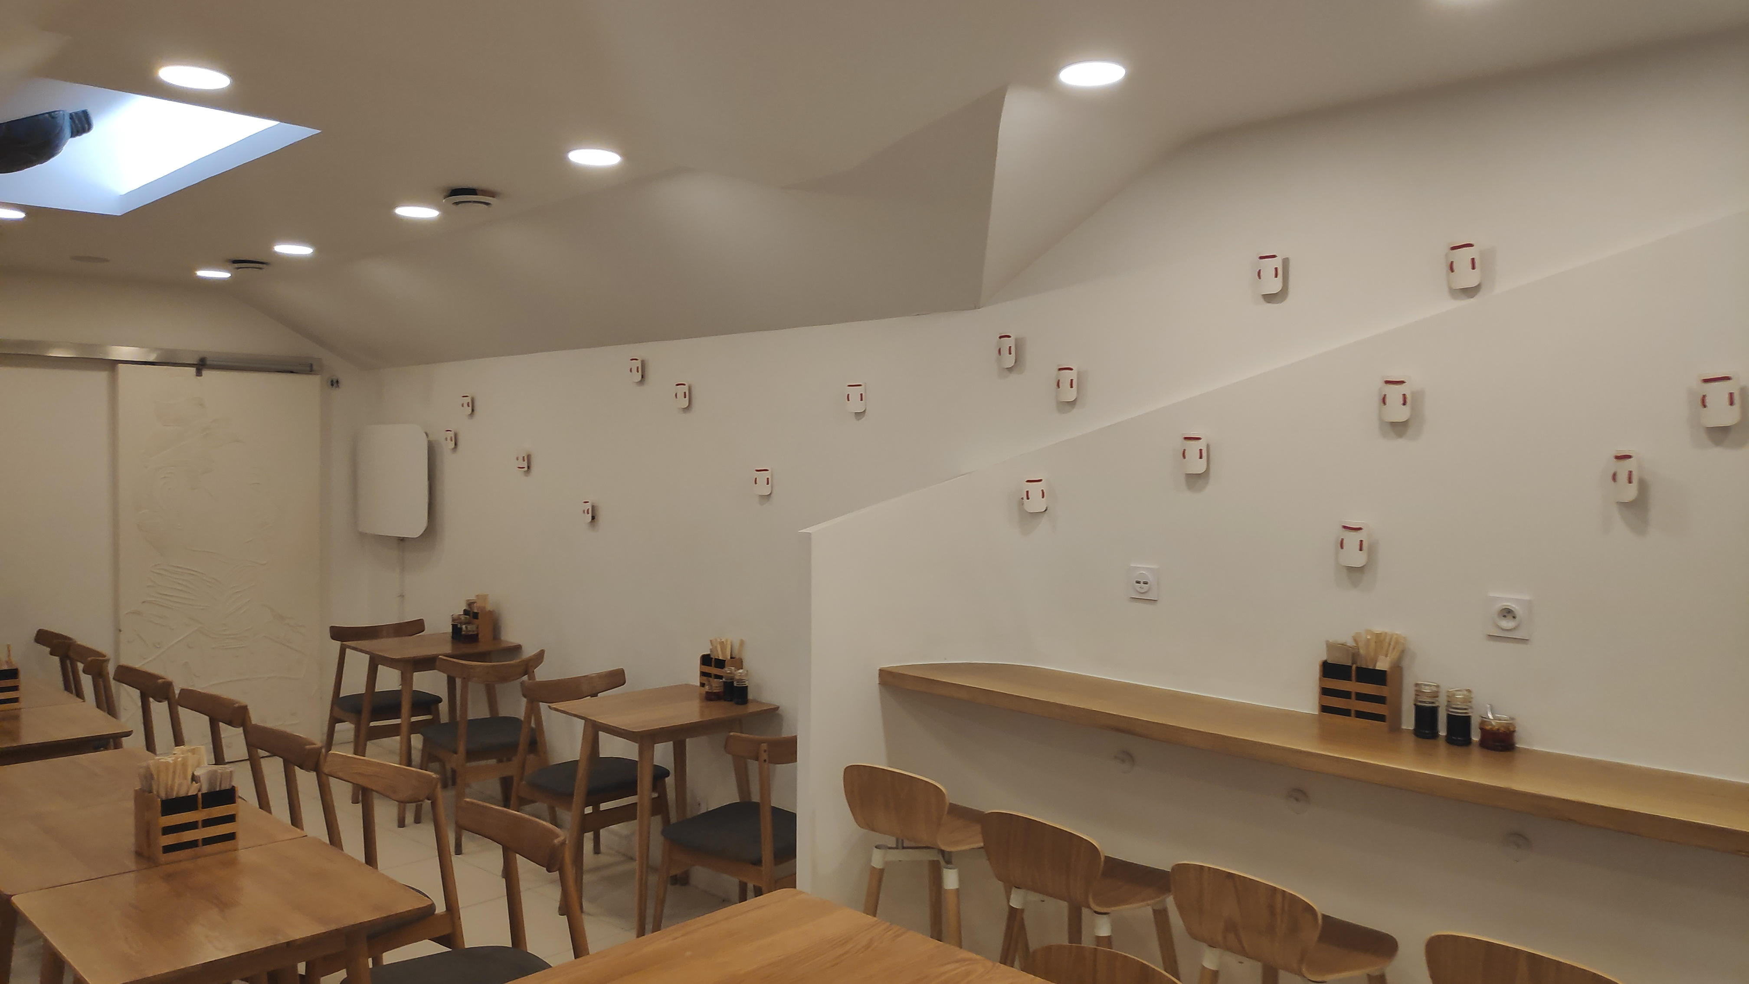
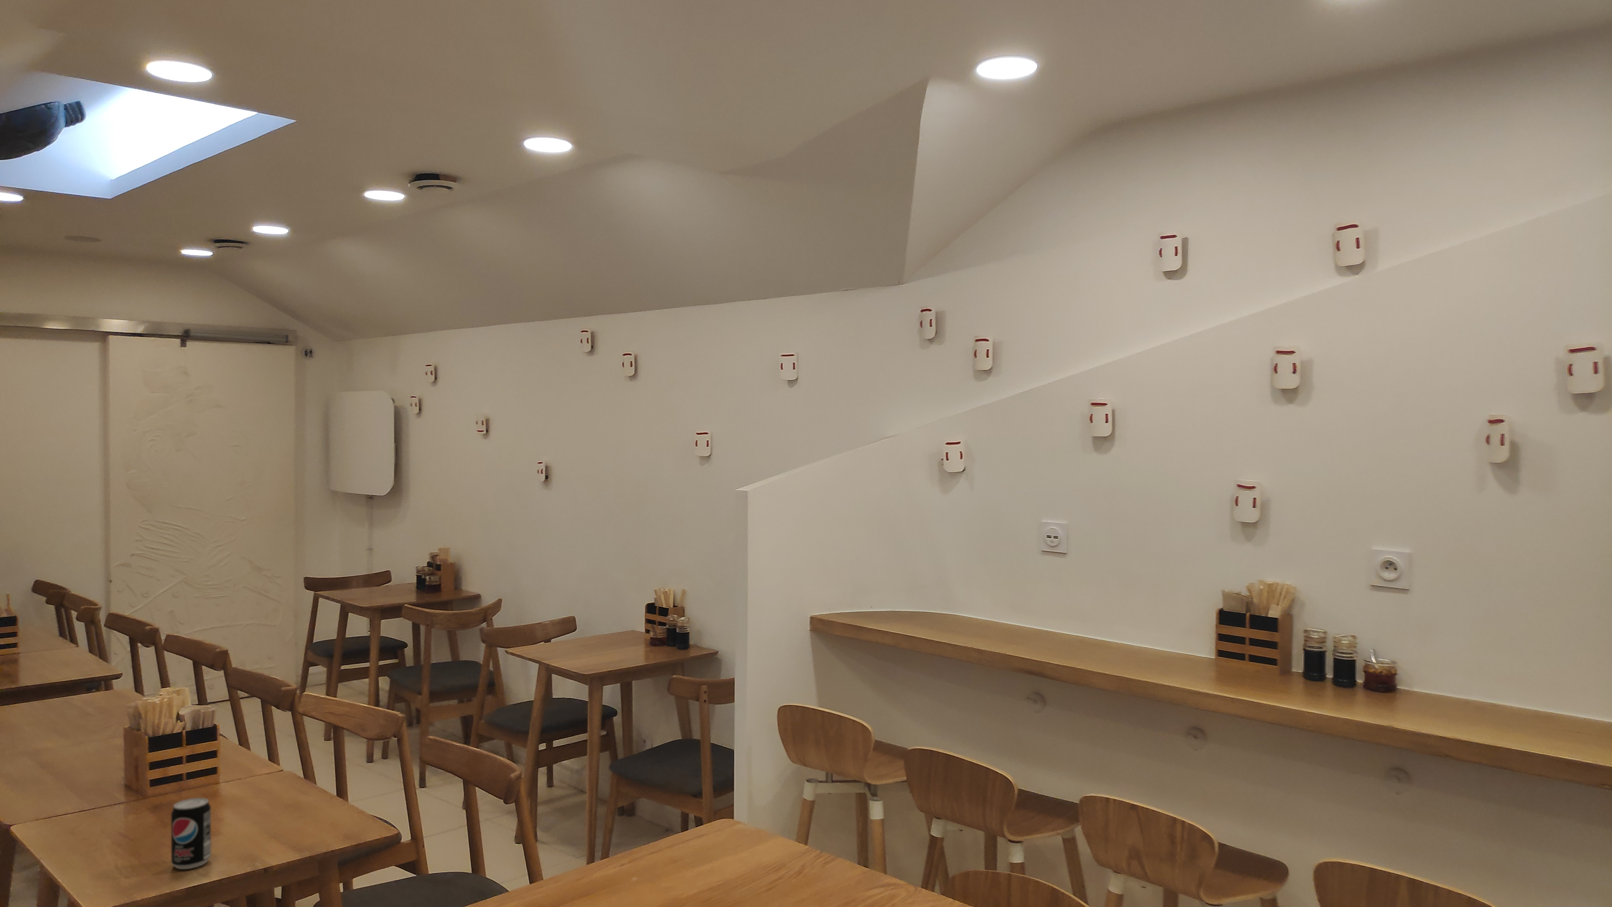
+ beverage can (192, 833)
